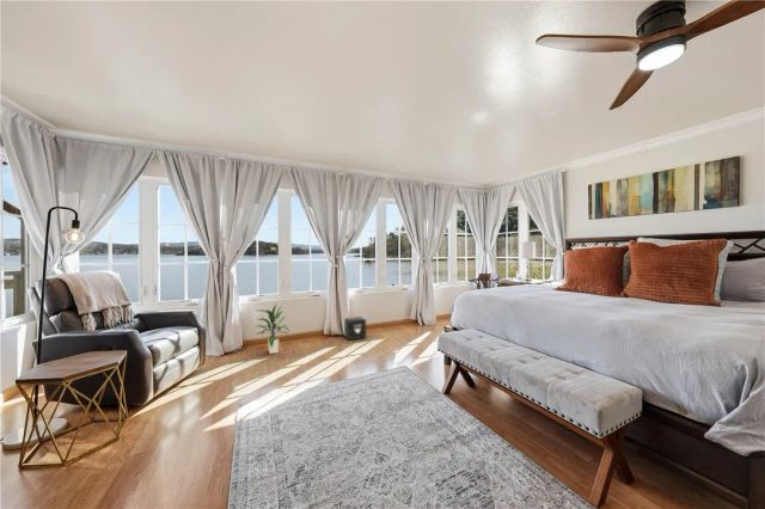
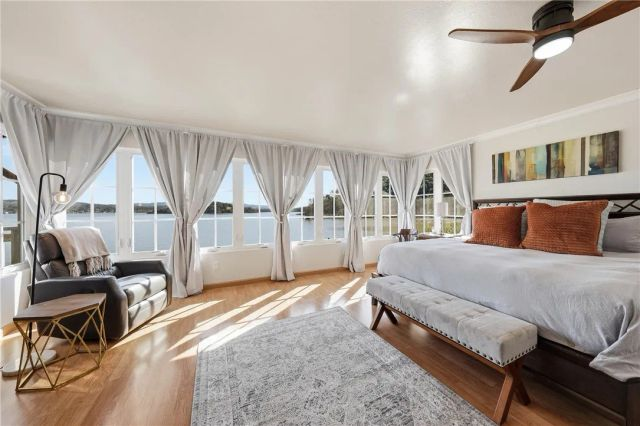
- indoor plant (273, 327)
- air purifier (355, 327)
